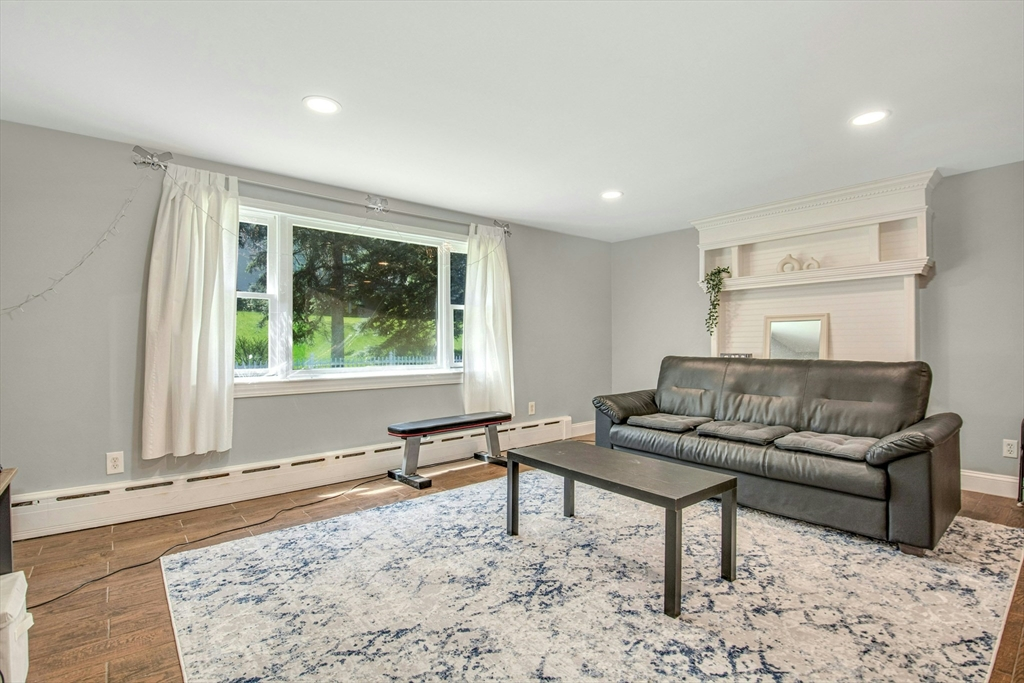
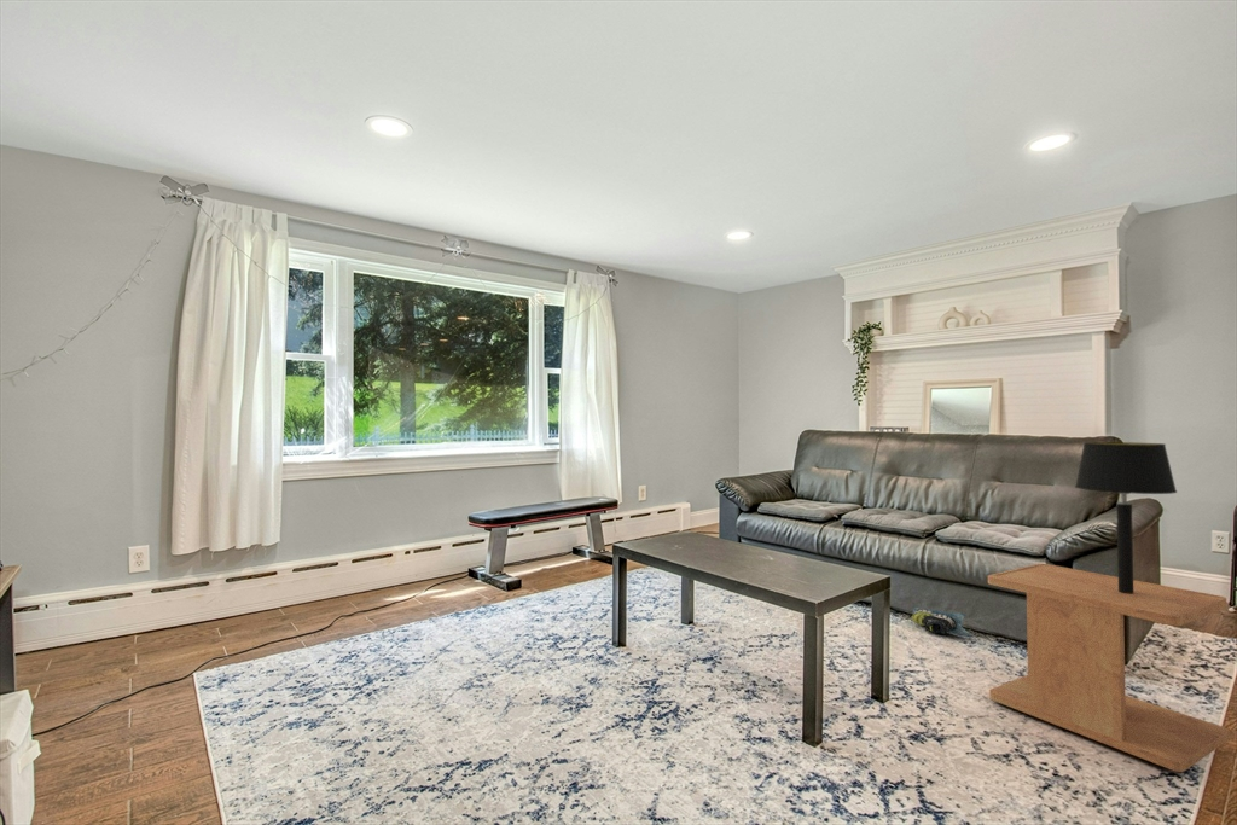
+ table lamp (1123, 516)
+ side table (1099, 652)
+ shoe (936, 618)
